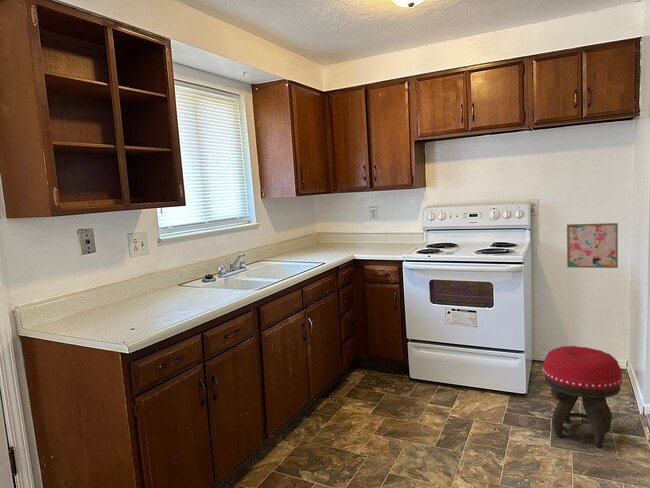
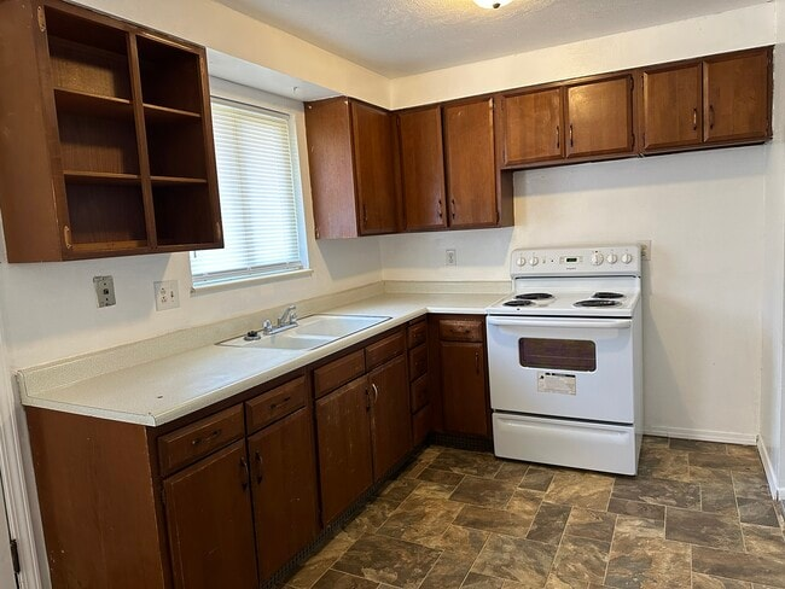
- wall art (591, 245)
- stool (581, 393)
